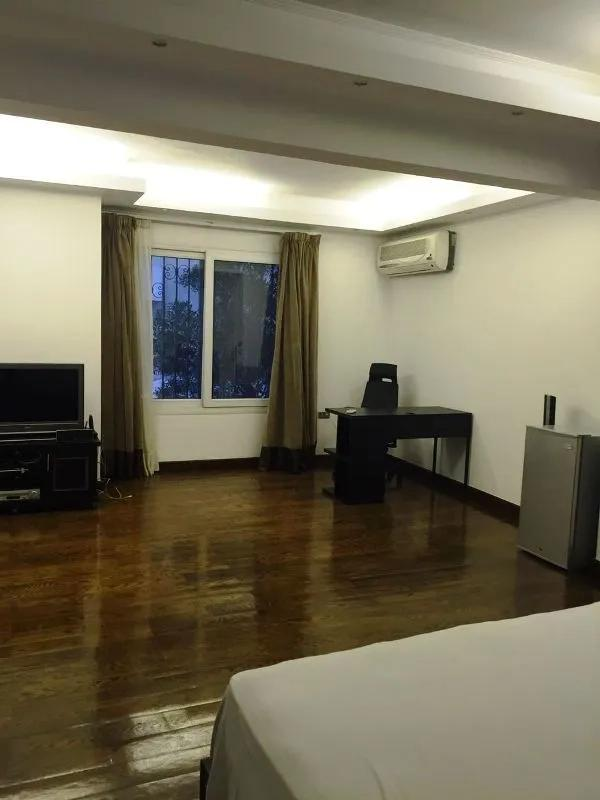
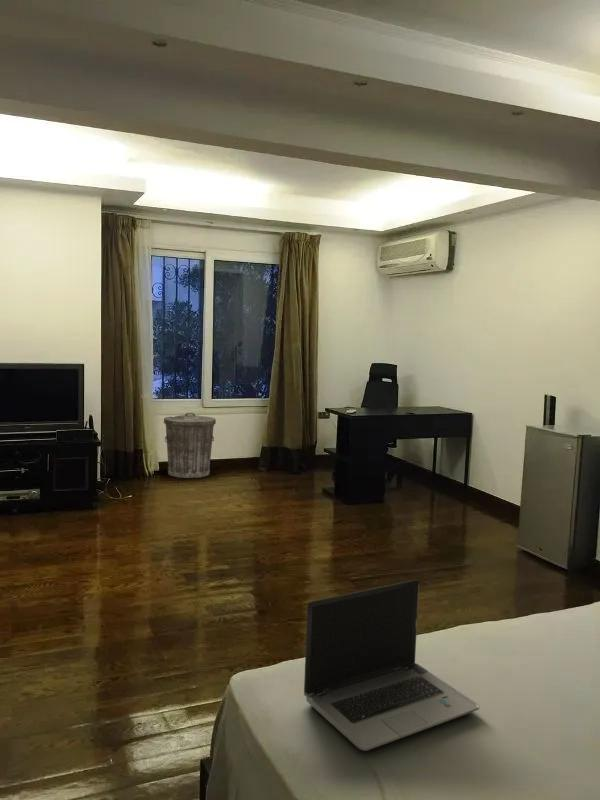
+ laptop computer (393, 657)
+ trash can (189, 443)
